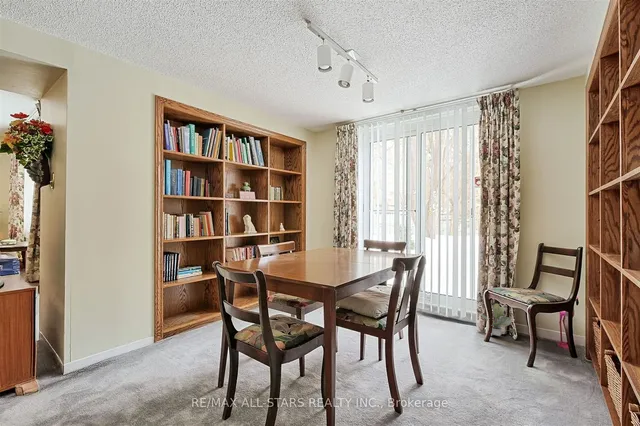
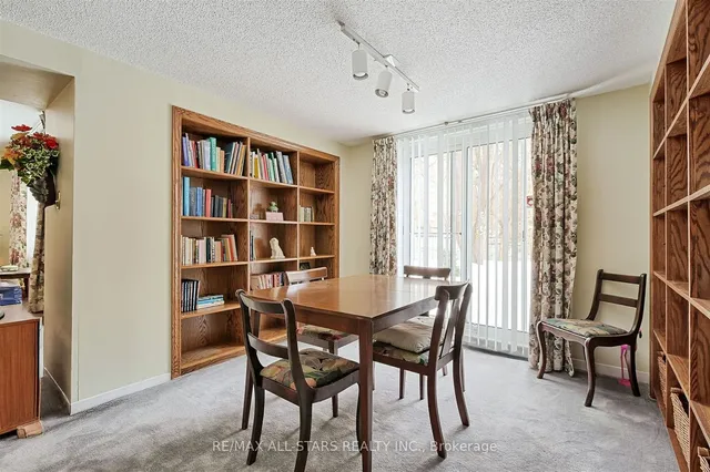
- potted plant (495, 321)
